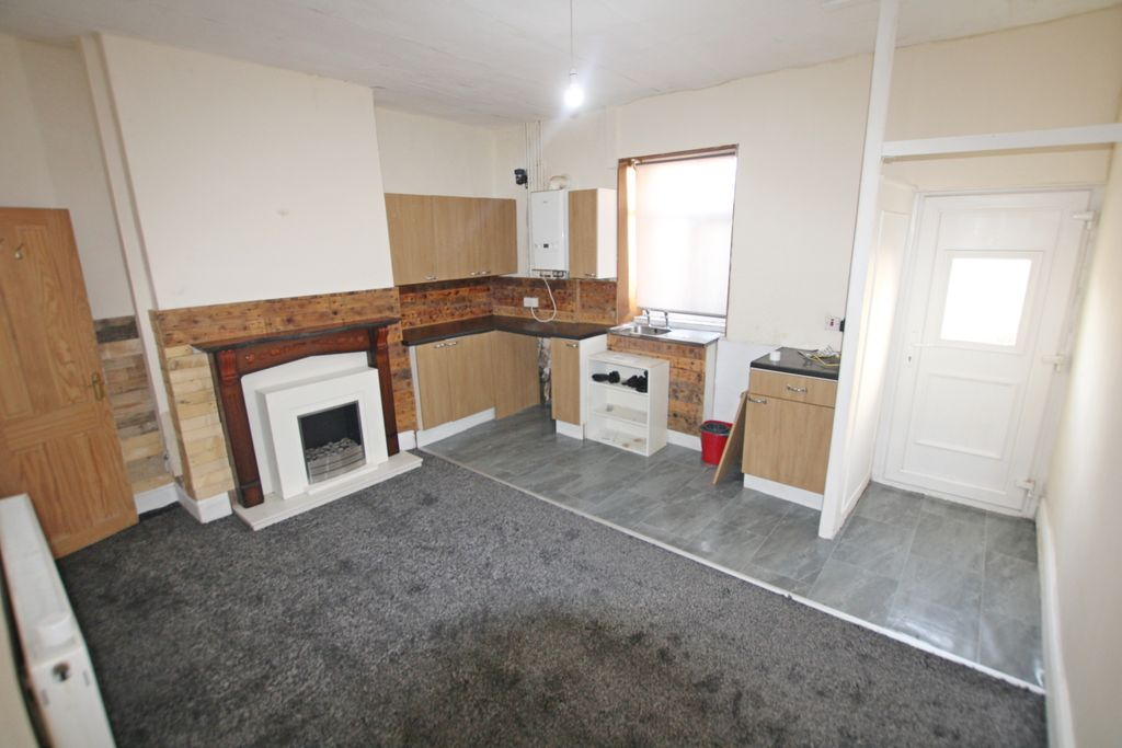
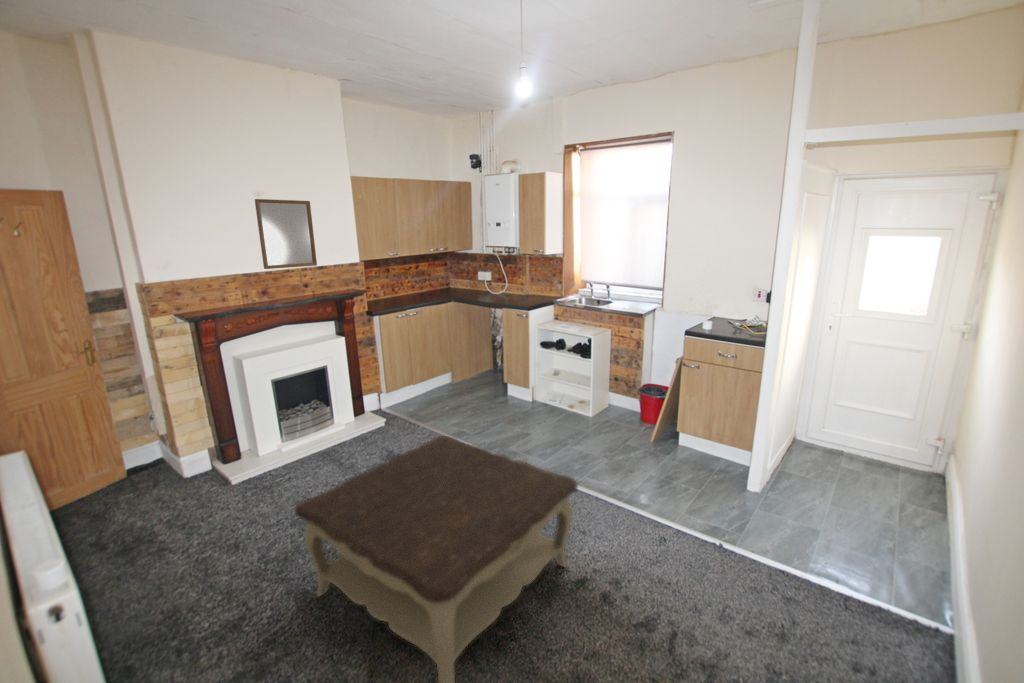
+ coffee table (444, 536)
+ home mirror (287, 234)
